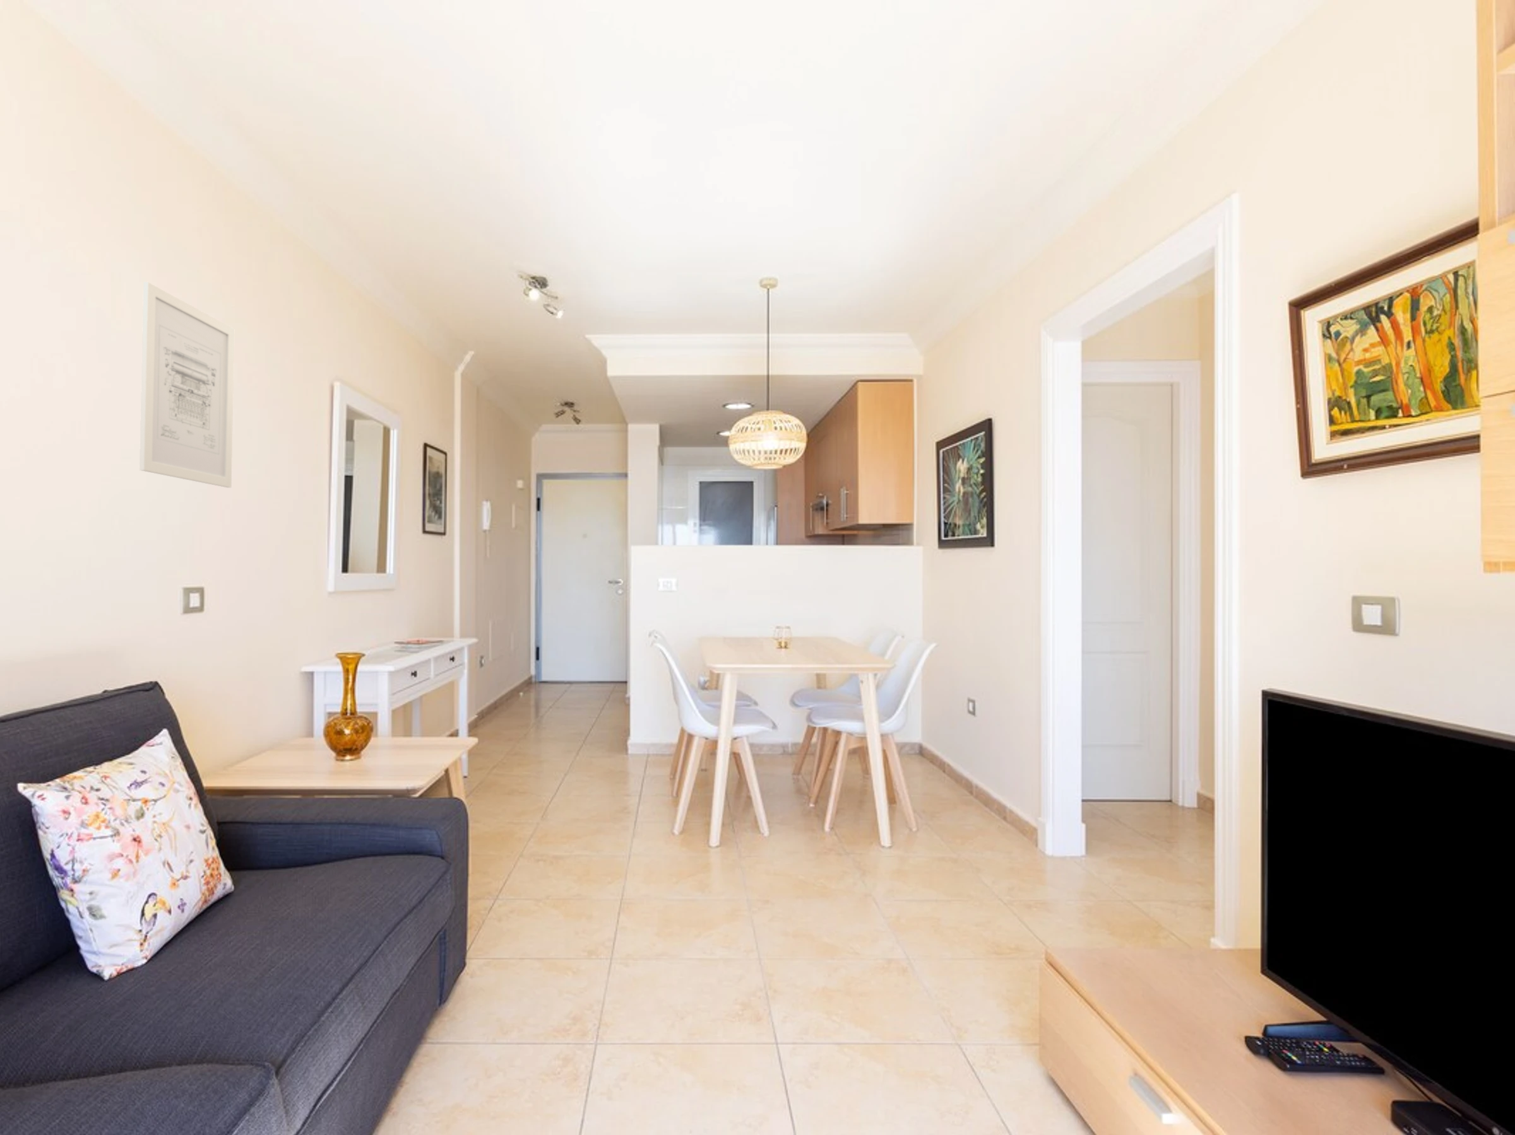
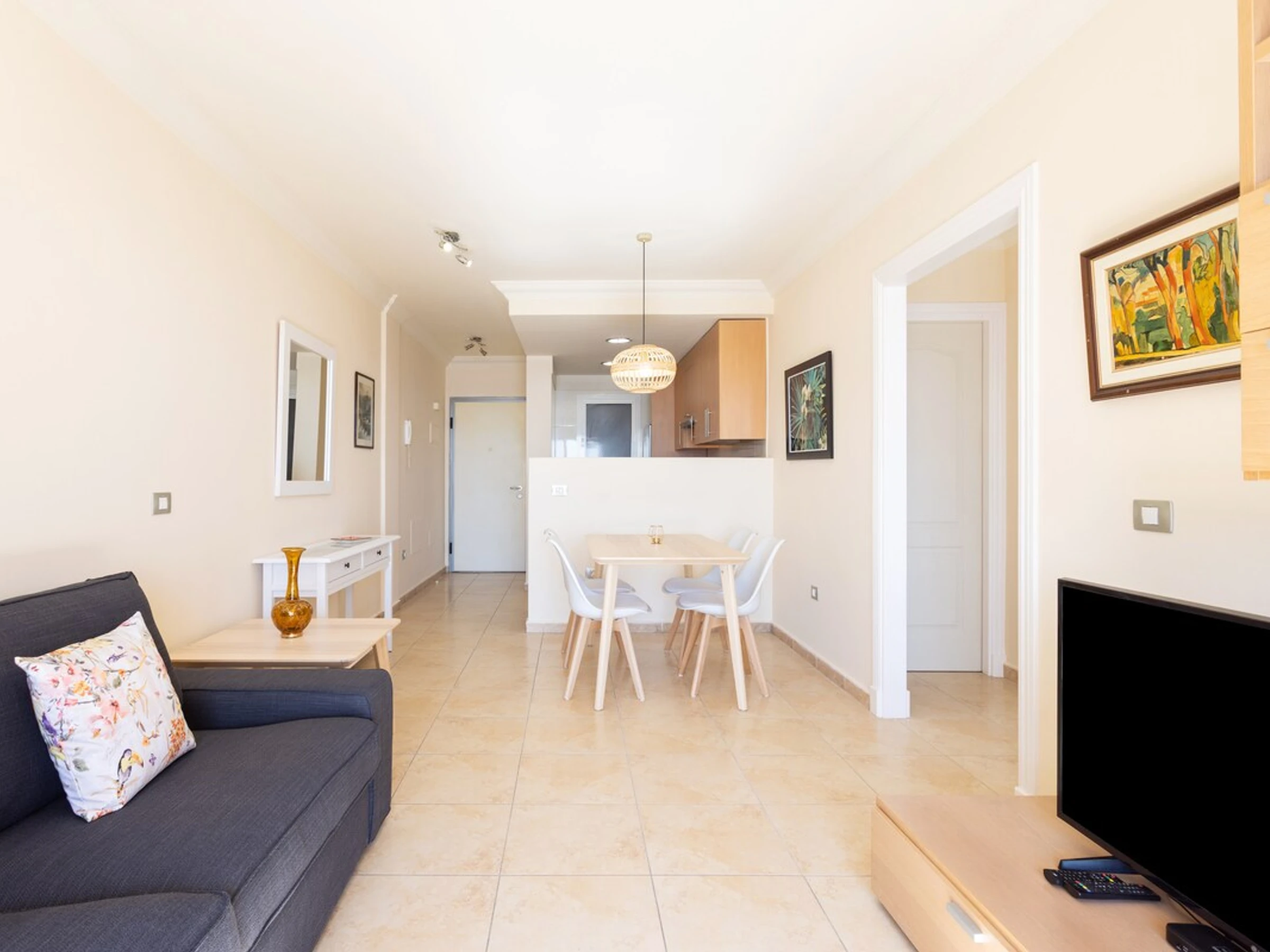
- wall art (191, 392)
